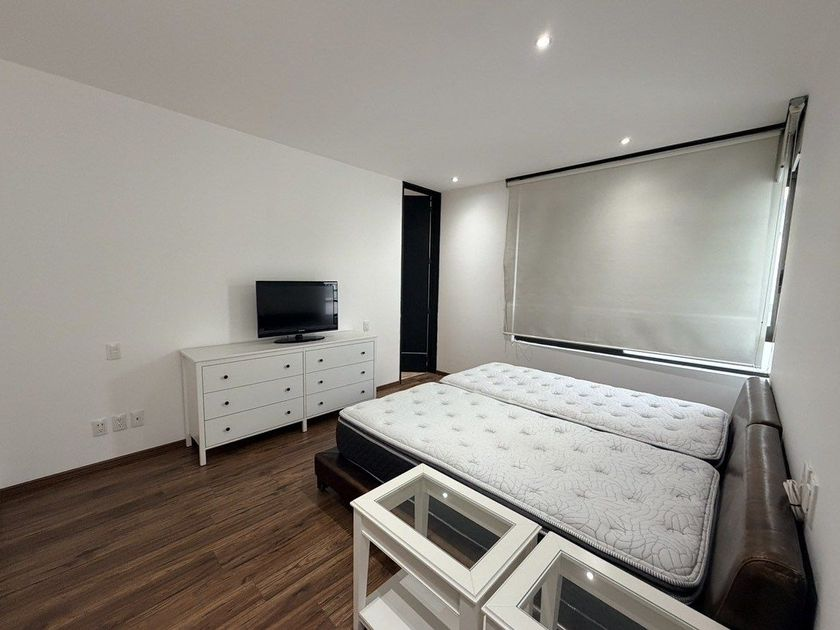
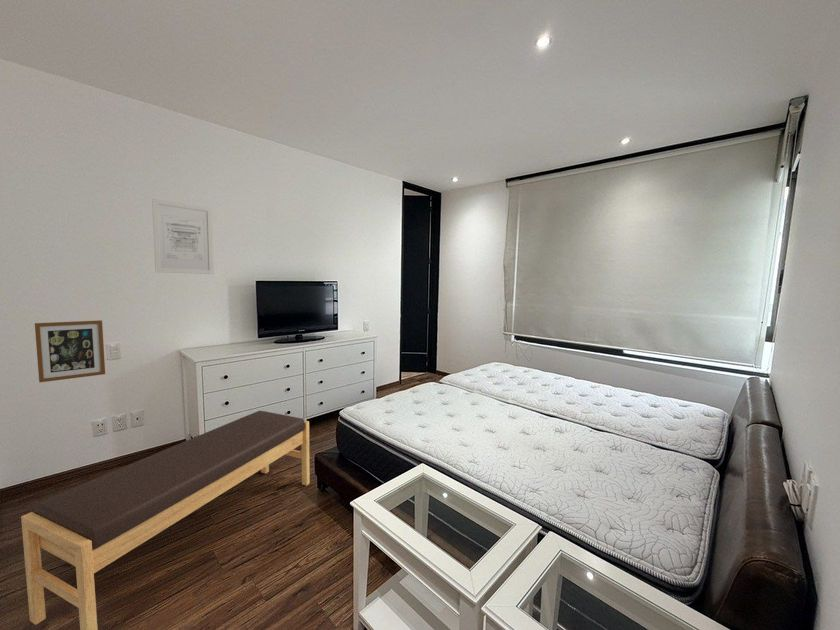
+ bench (205, 492)
+ wall art (184, 238)
+ wall art (71, 350)
